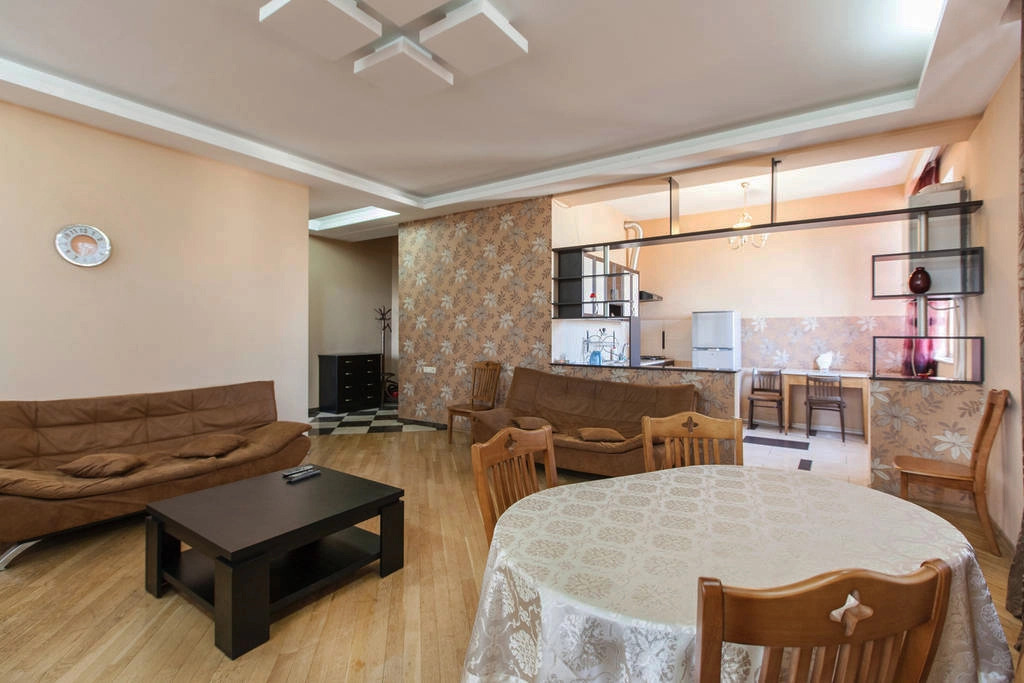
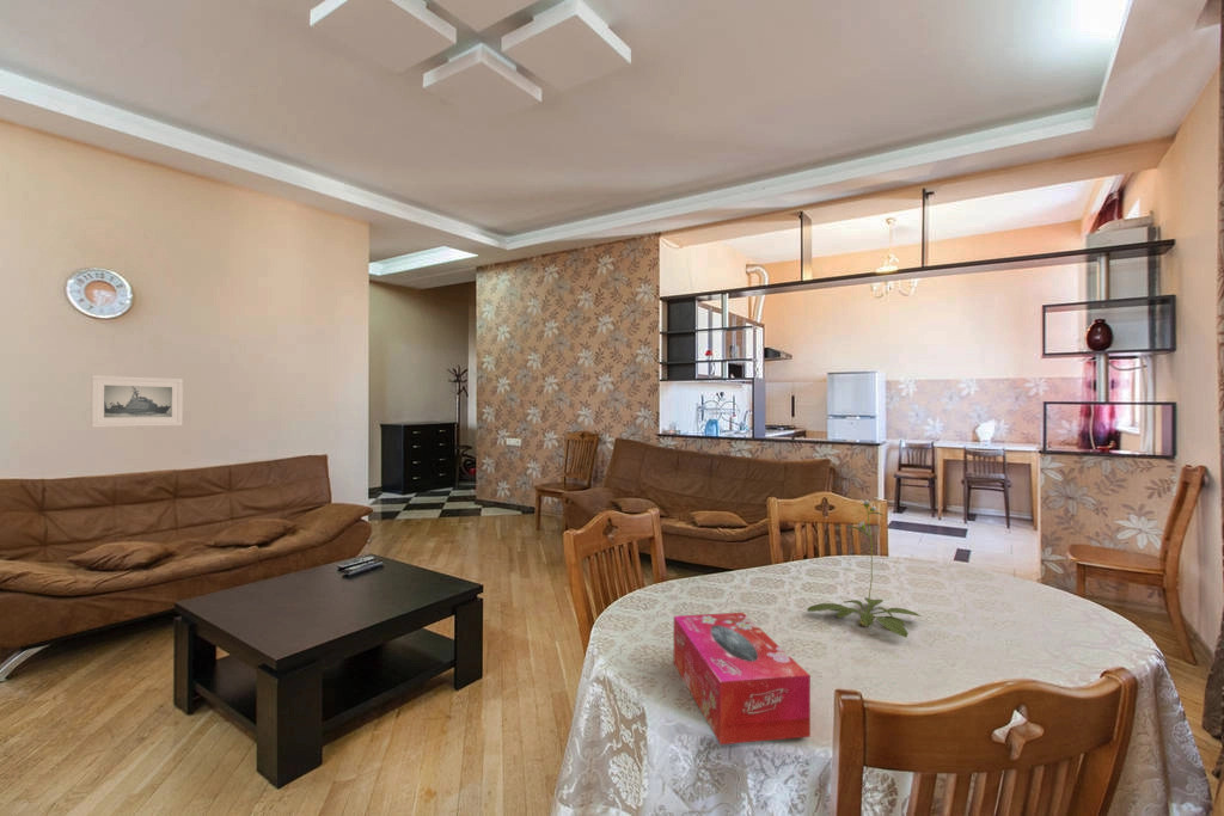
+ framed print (139, 401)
+ tissue box (733, 668)
+ plant (871, 558)
